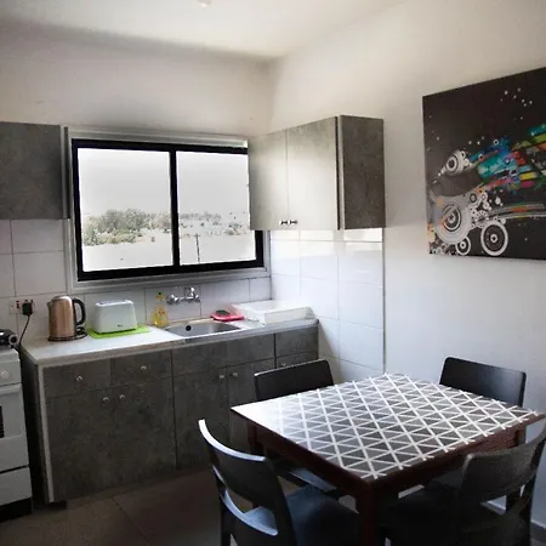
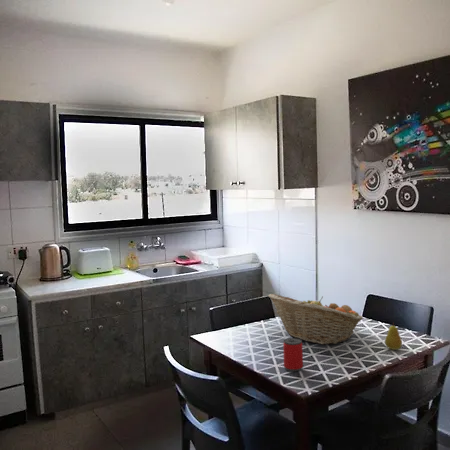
+ fruit basket (314, 314)
+ beverage can (293, 354)
+ fruit (393, 335)
